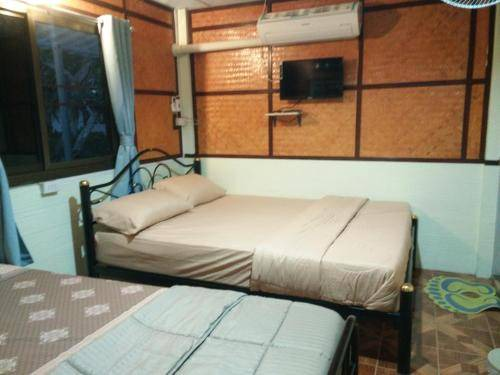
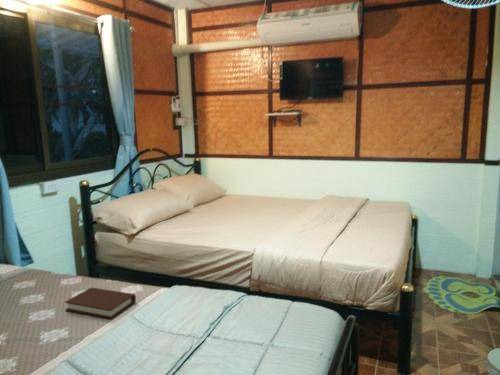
+ book (101, 301)
